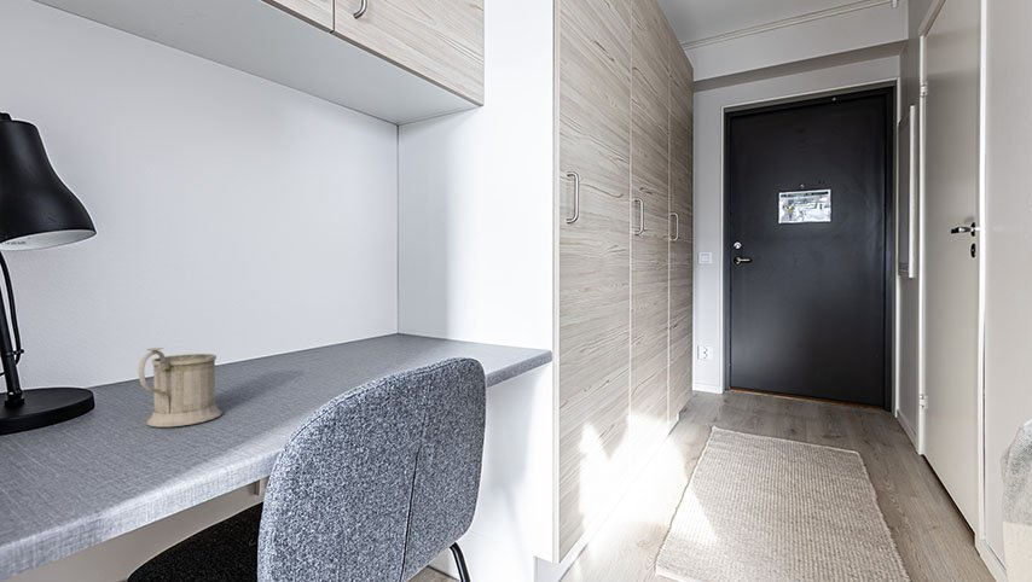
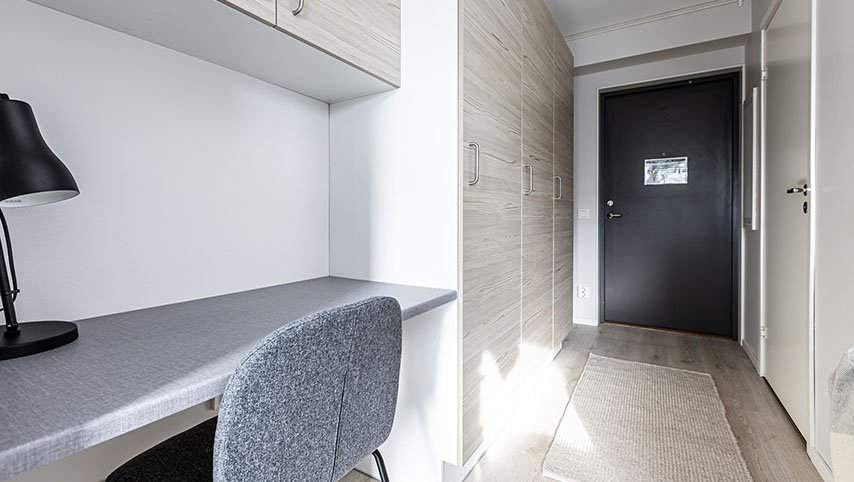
- mug (175, 383)
